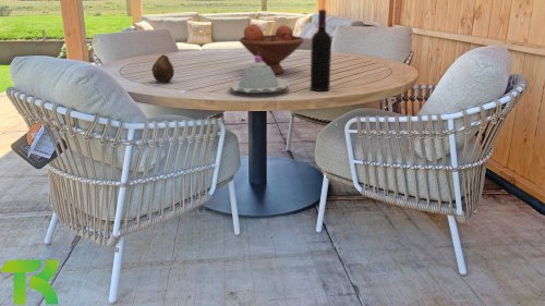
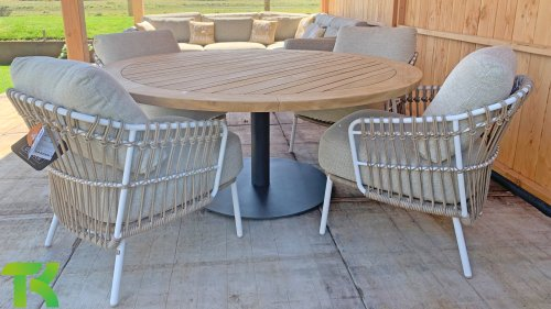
- fruit bowl (271, 49)
- fruit (162, 69)
- wine bottle (320, 50)
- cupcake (258, 71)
